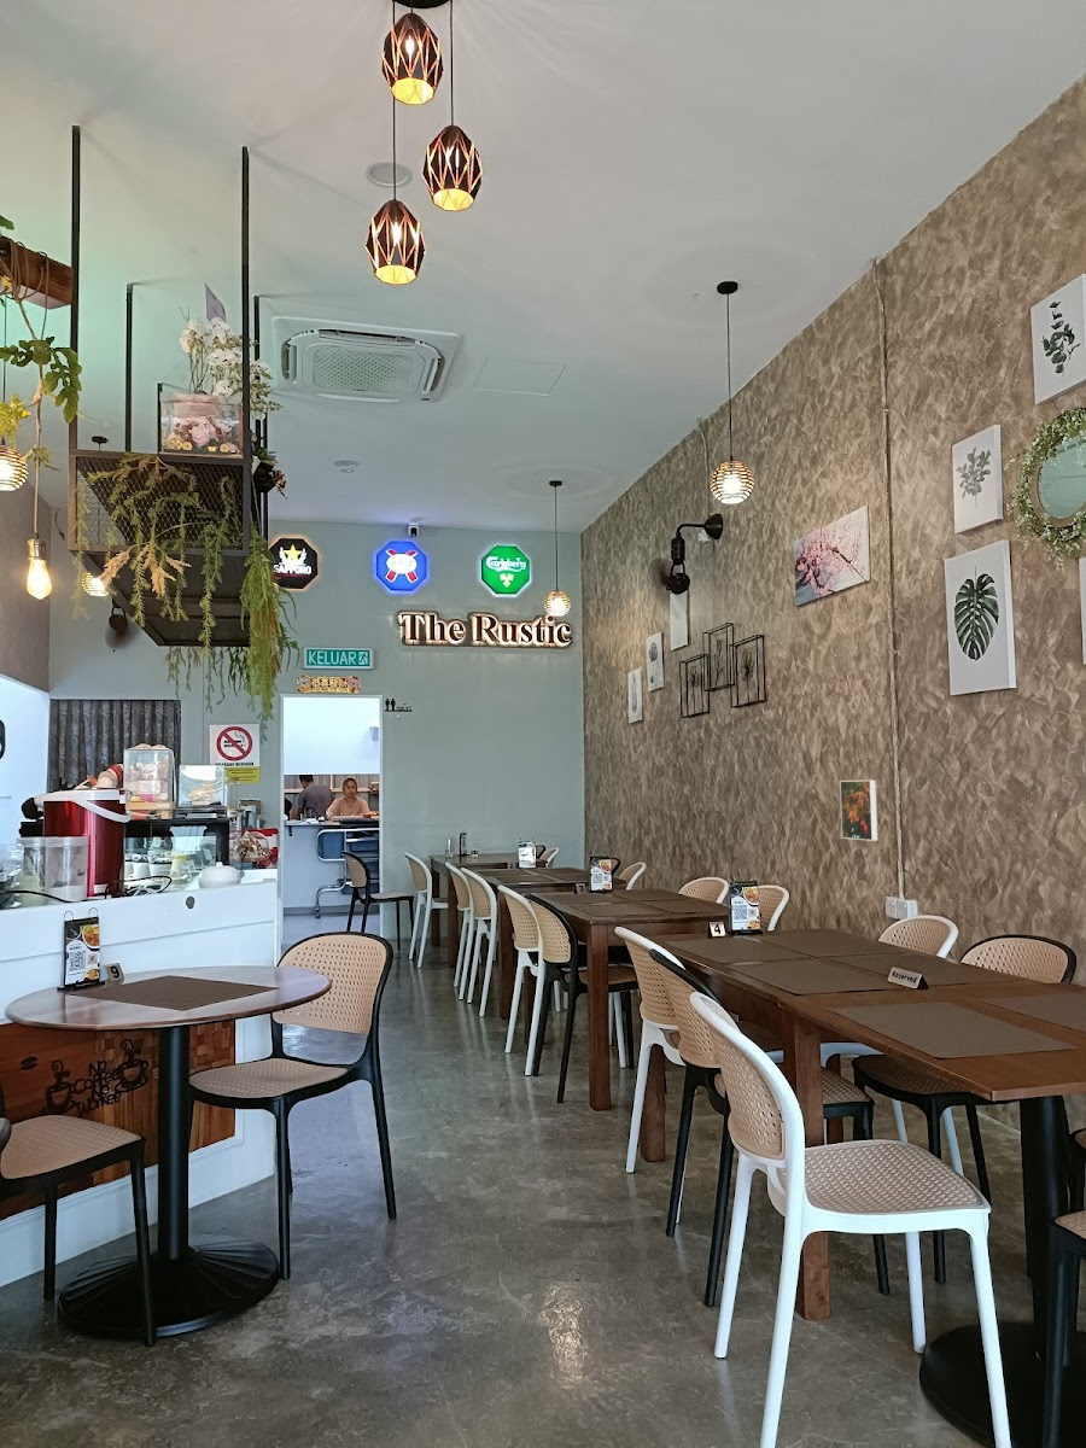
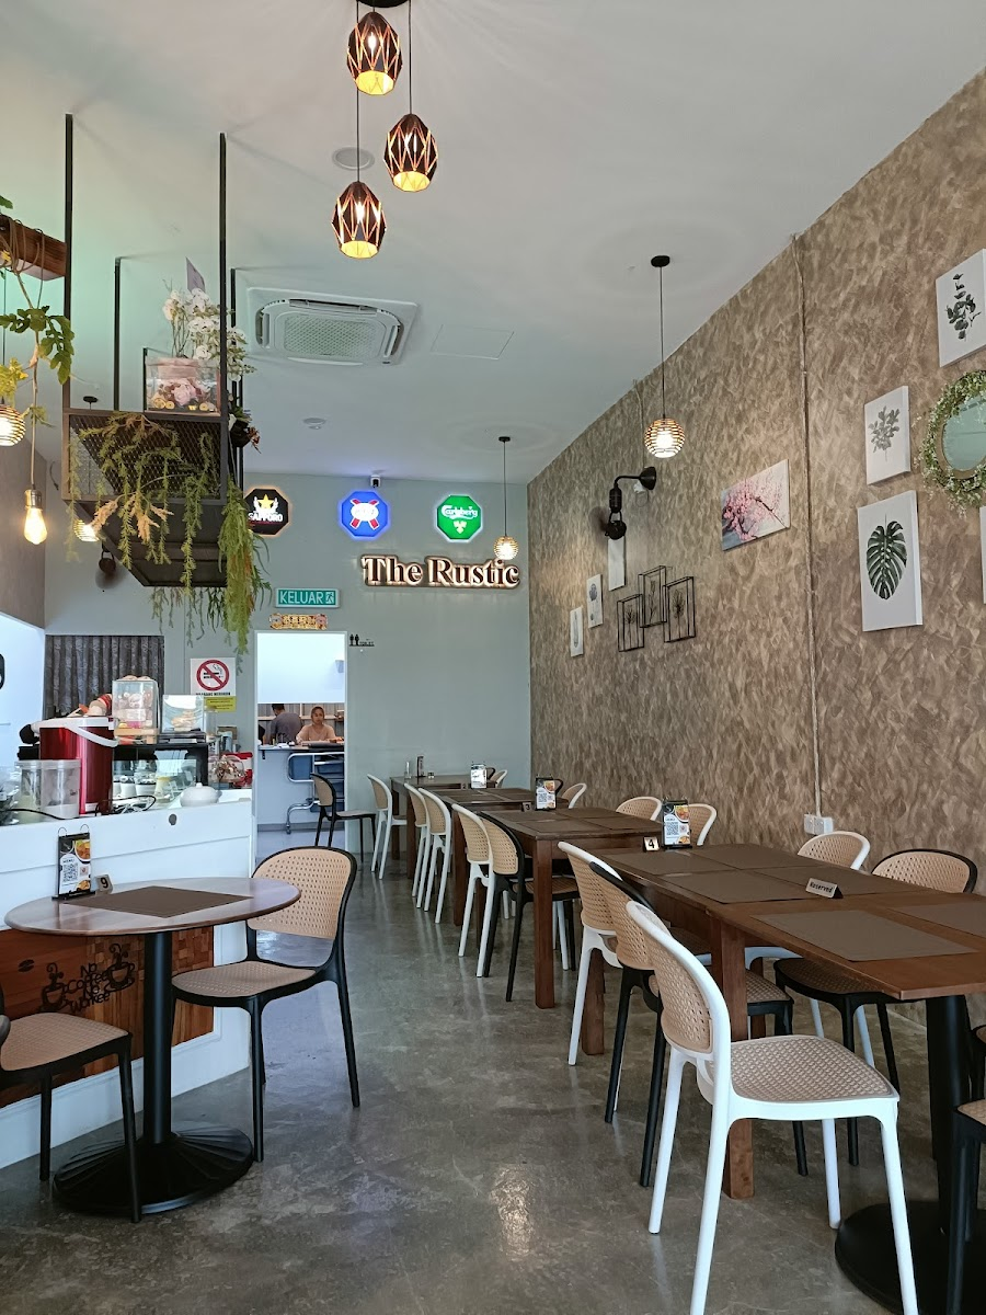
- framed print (858, 810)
